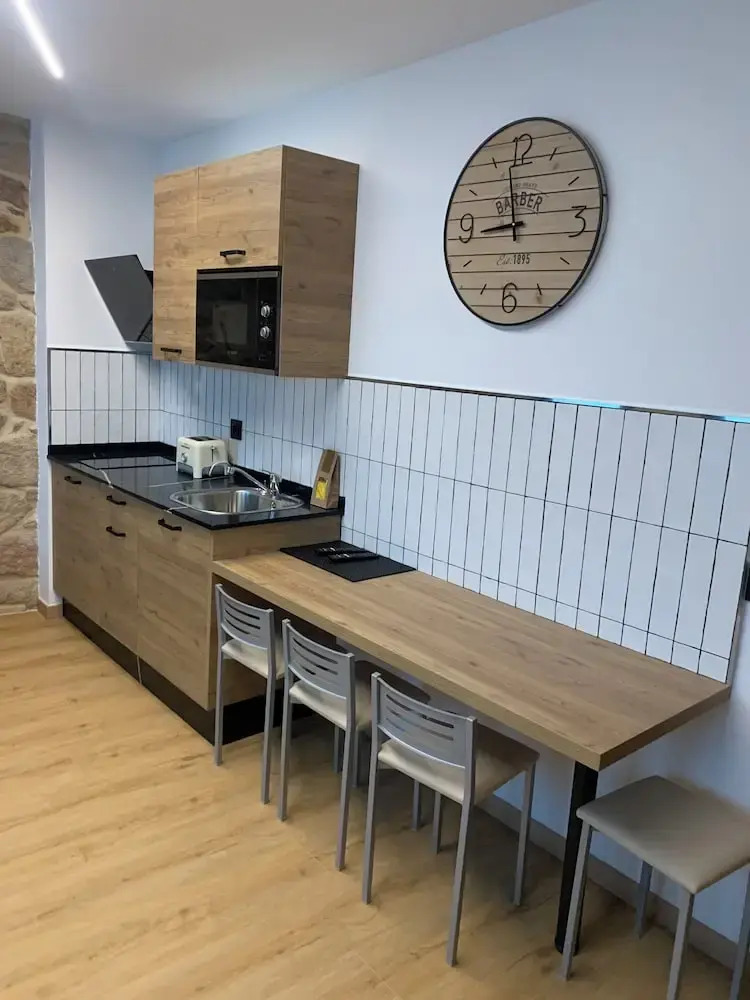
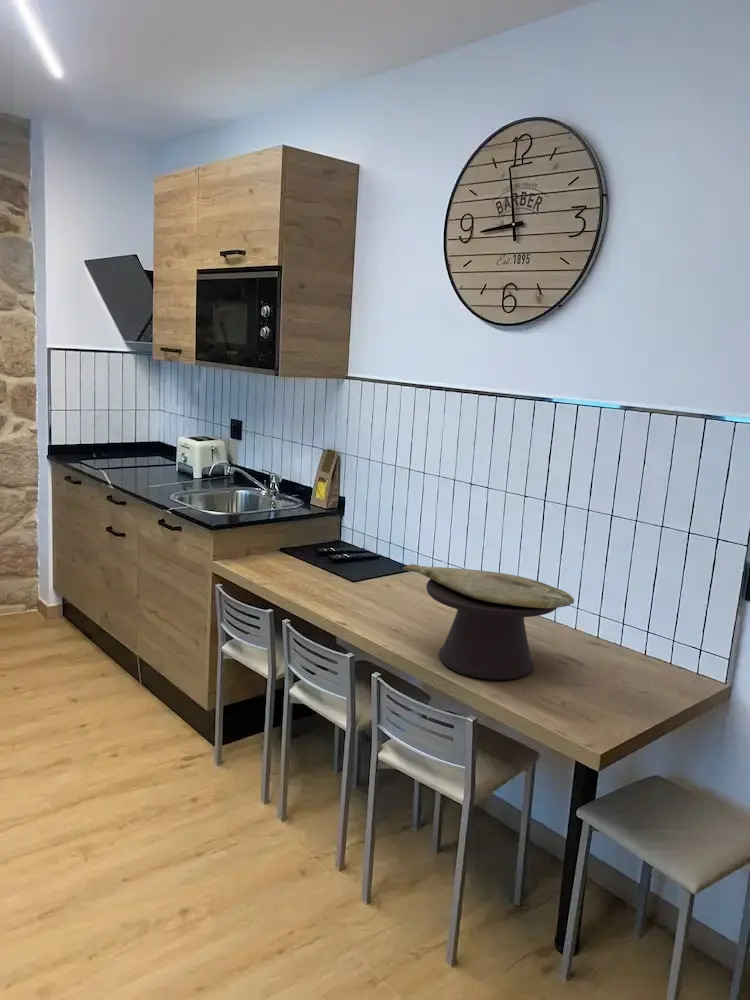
+ decorative bowl (483, 617)
